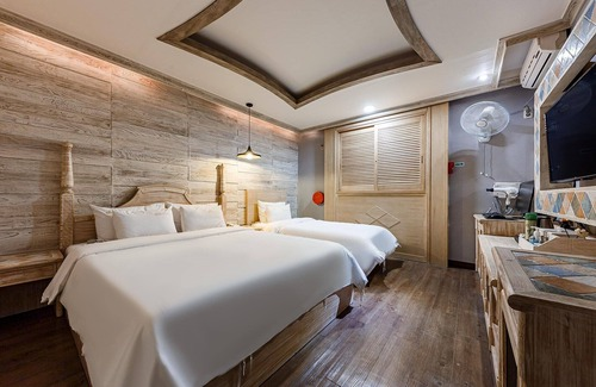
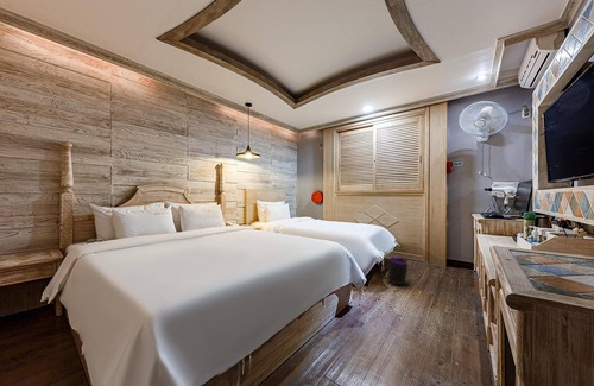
+ trash can (396, 268)
